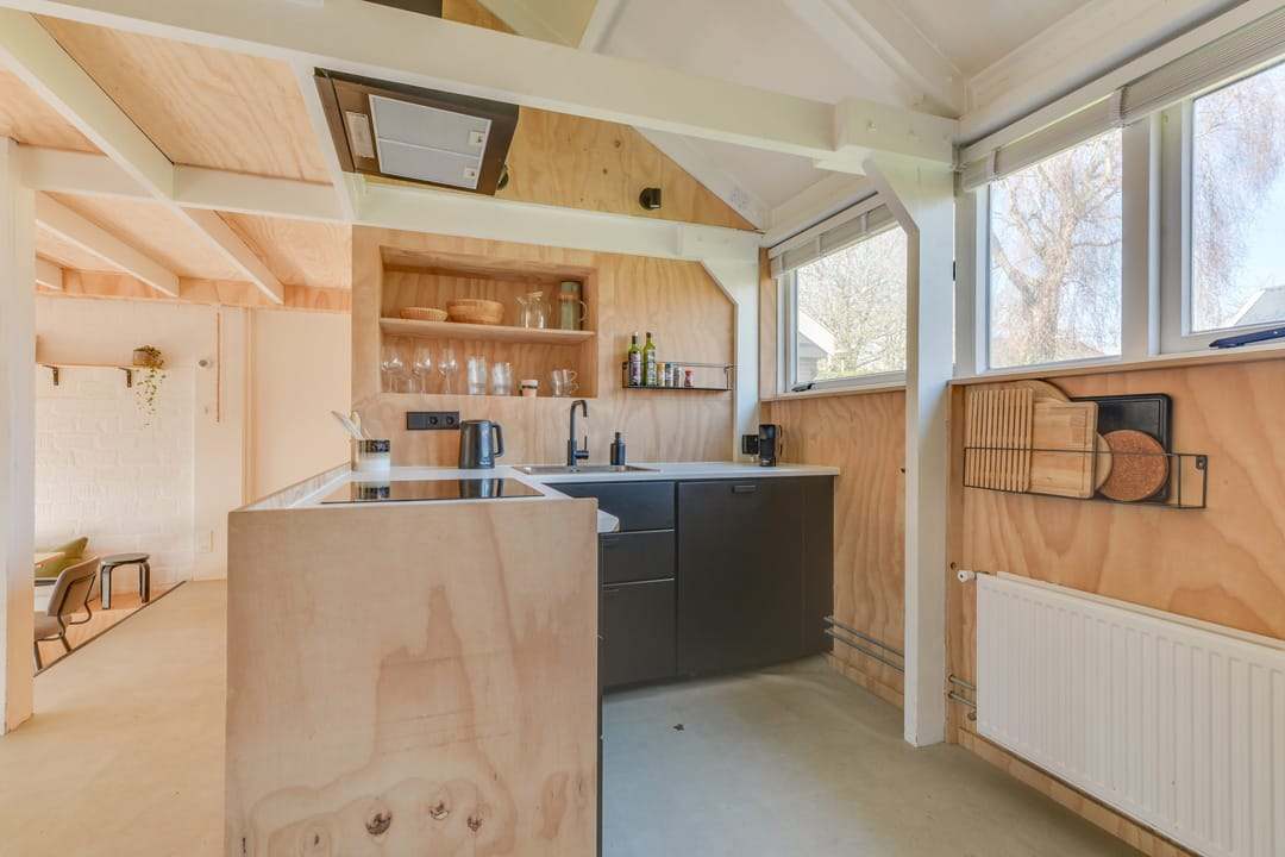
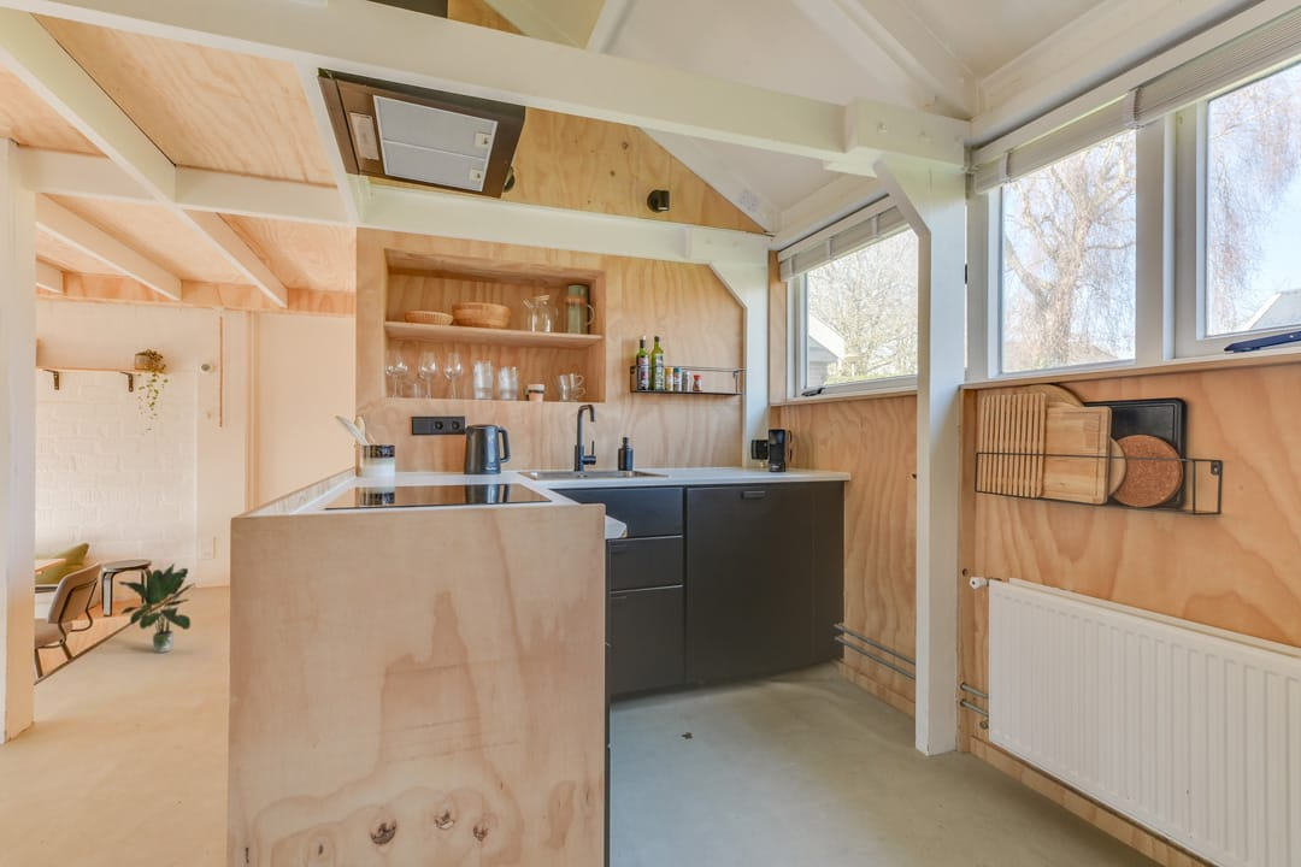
+ potted plant (157, 608)
